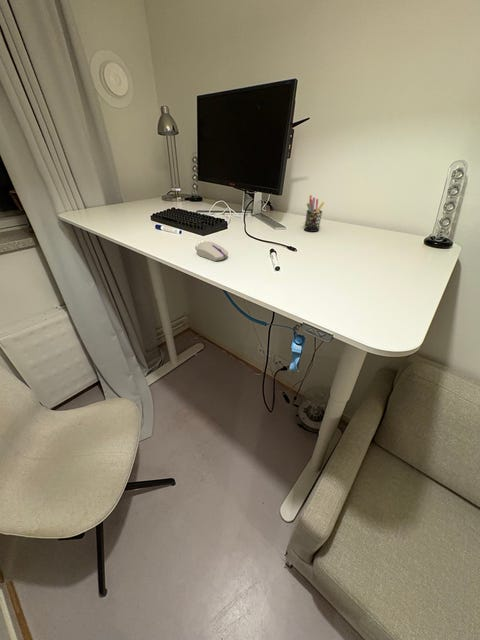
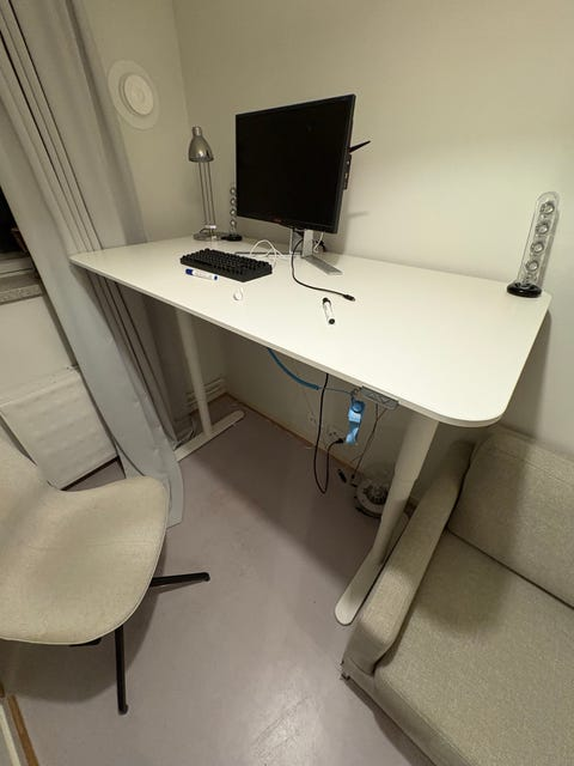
- pen holder (312, 213)
- computer mouse (210, 249)
